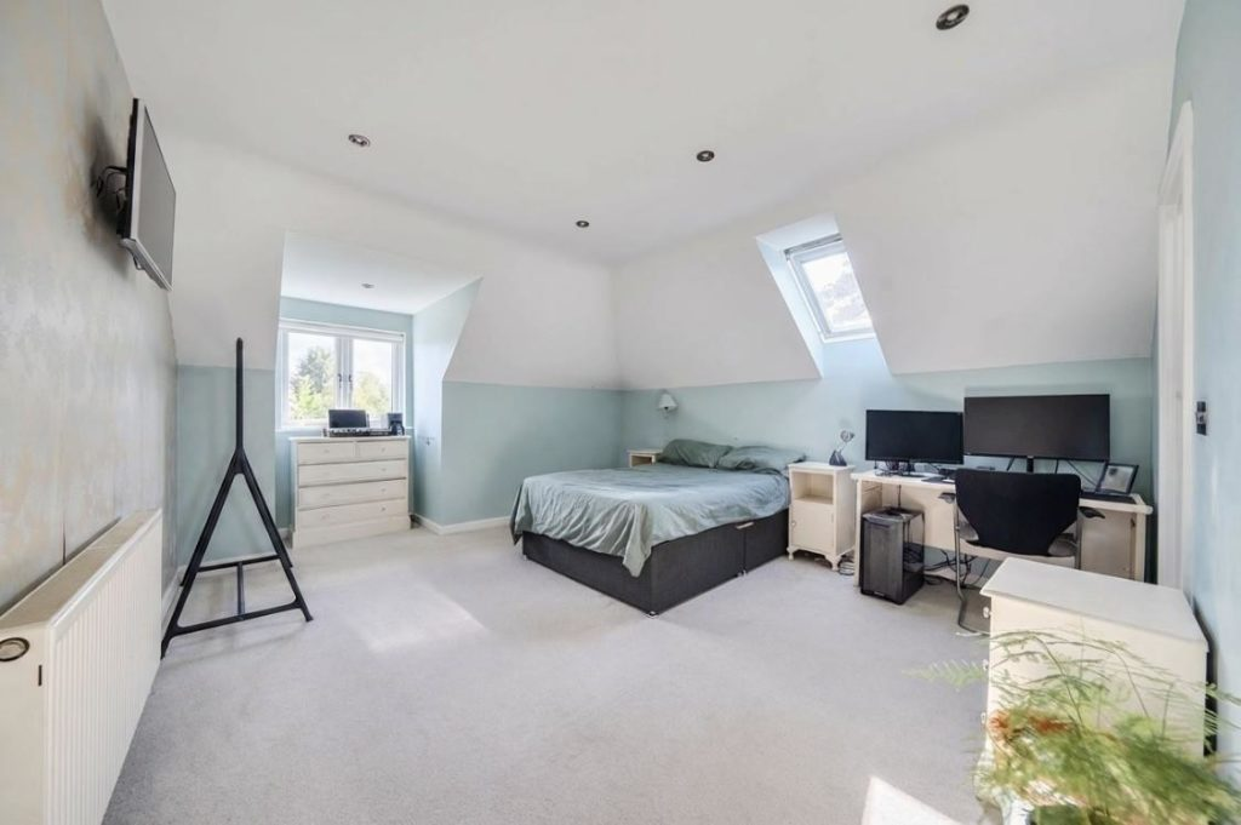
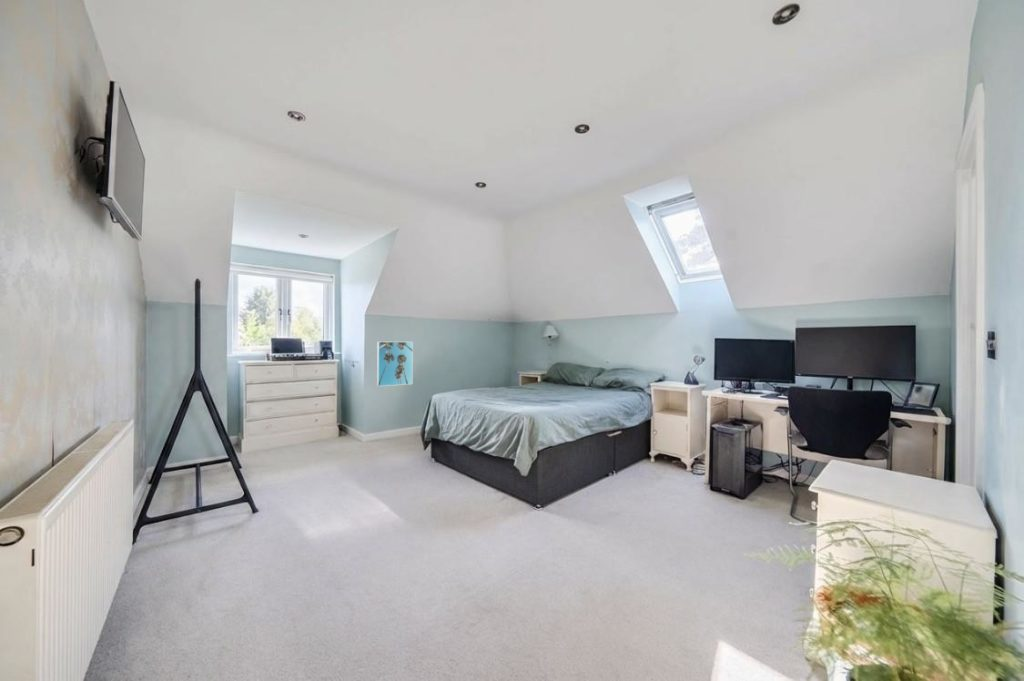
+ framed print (395, 363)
